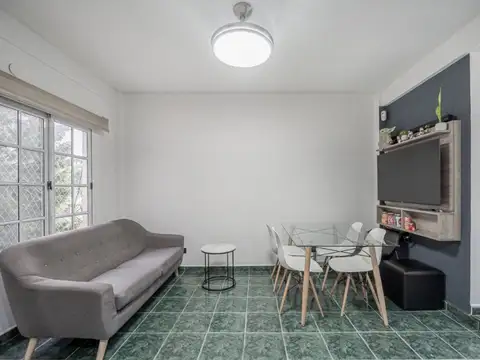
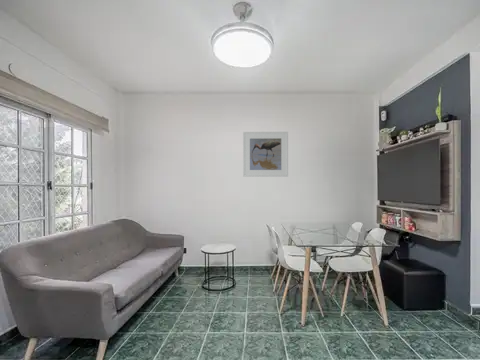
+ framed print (265, 154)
